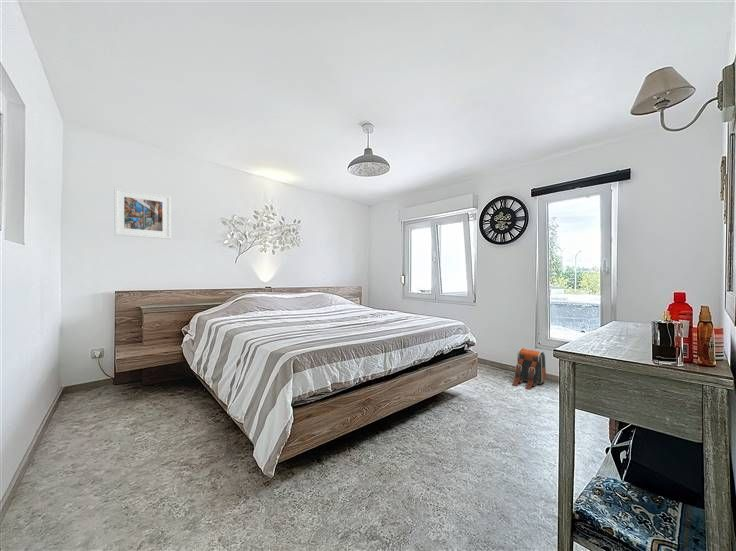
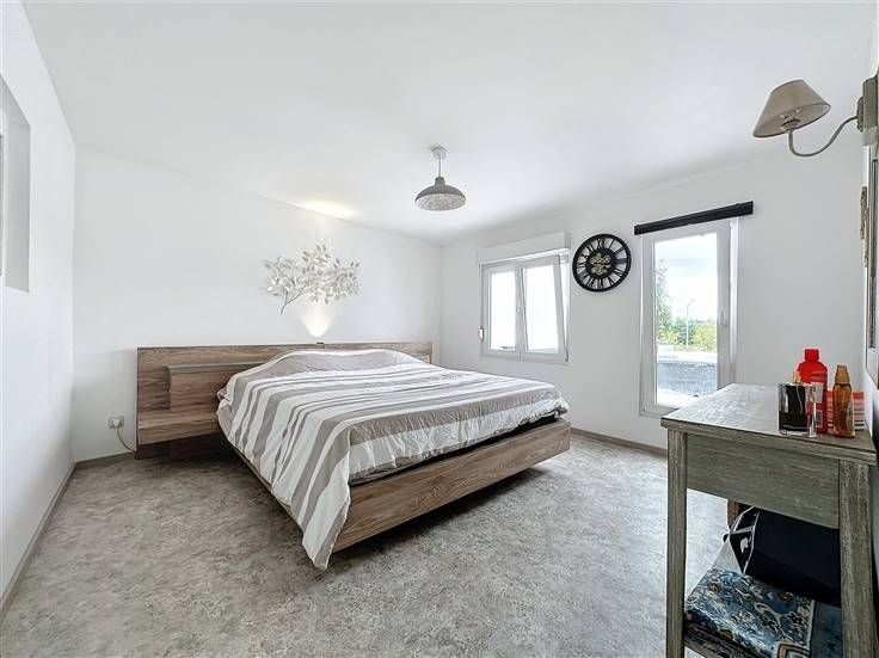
- backpack (529, 366)
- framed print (144, 214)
